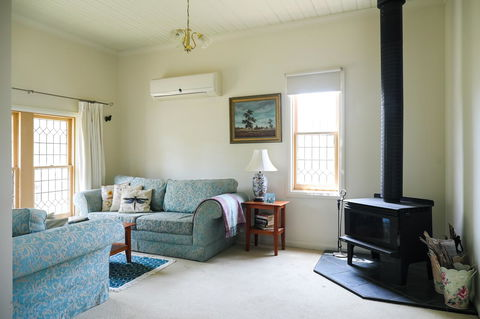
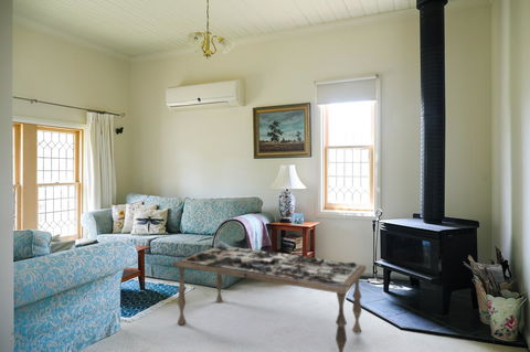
+ coffee table (271, 281)
